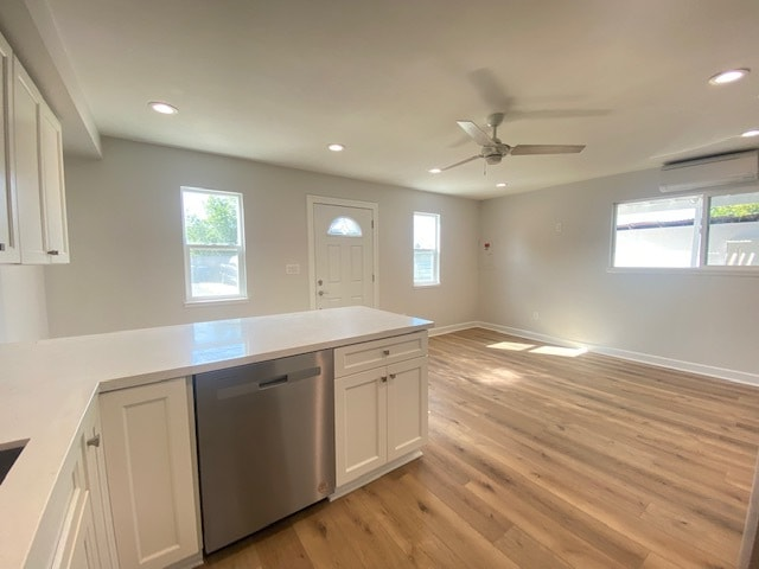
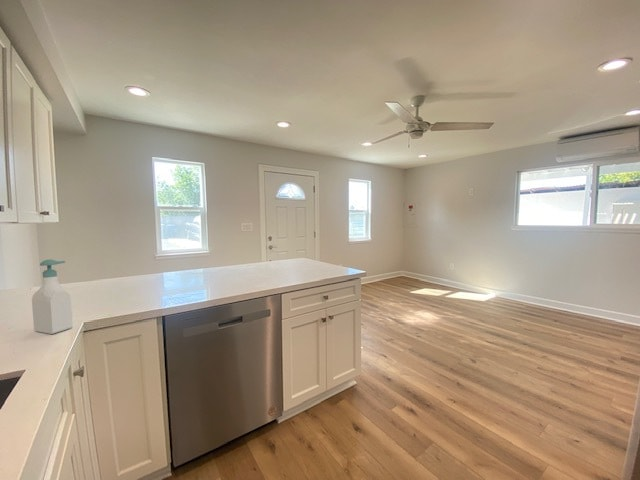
+ soap bottle (54, 294)
